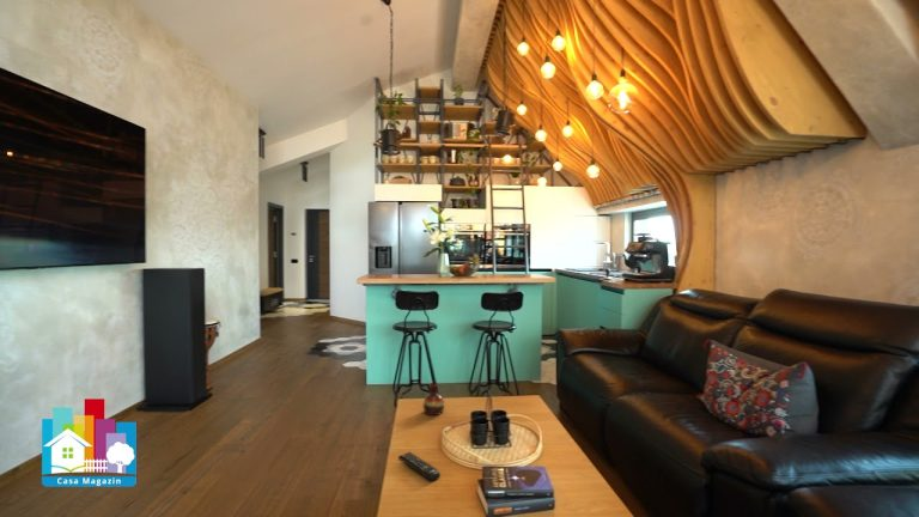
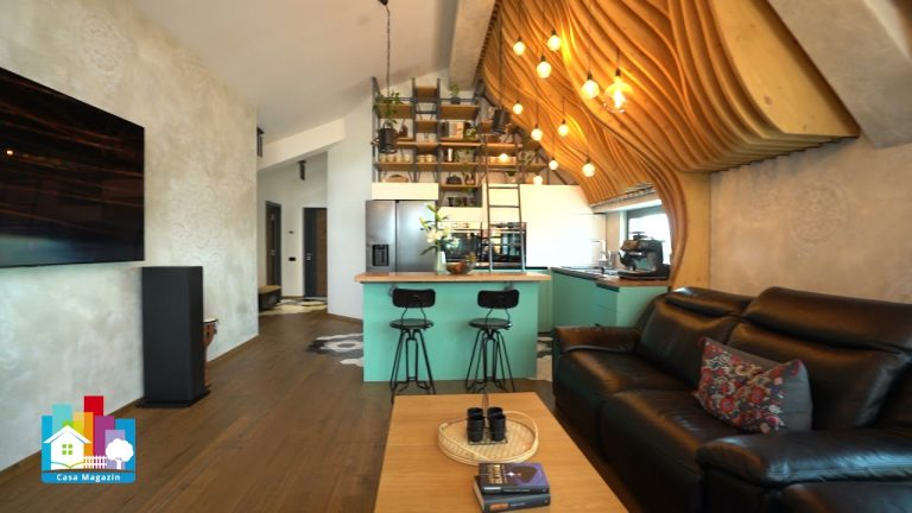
- remote control (418, 464)
- vase (433, 397)
